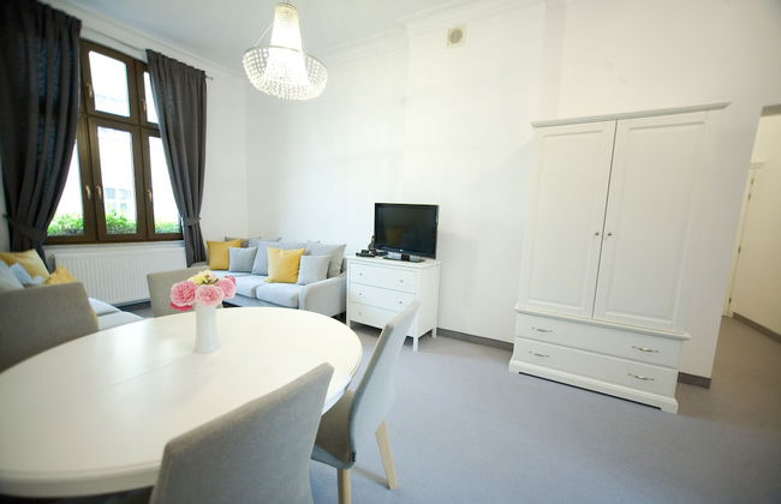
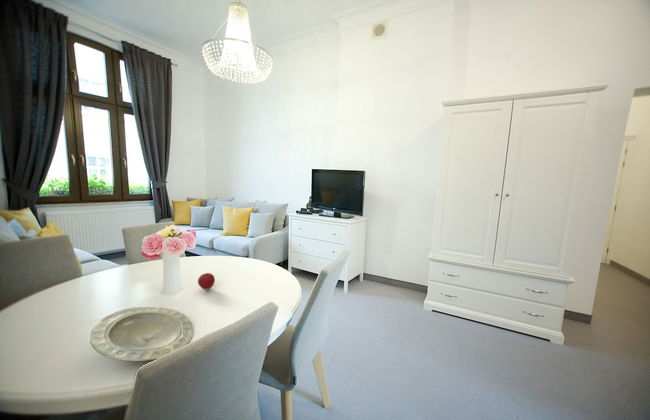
+ apple (206, 281)
+ plate (146, 330)
